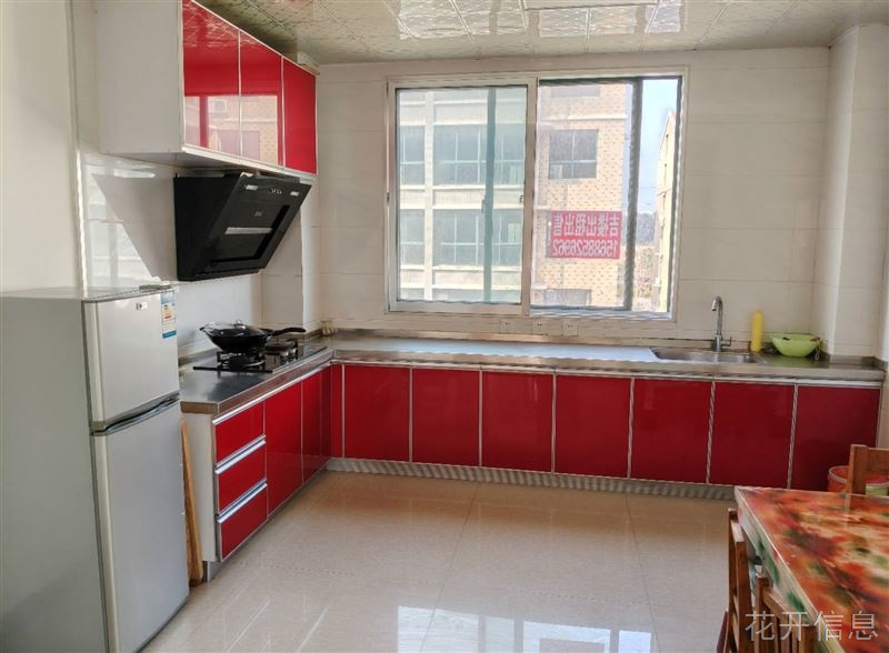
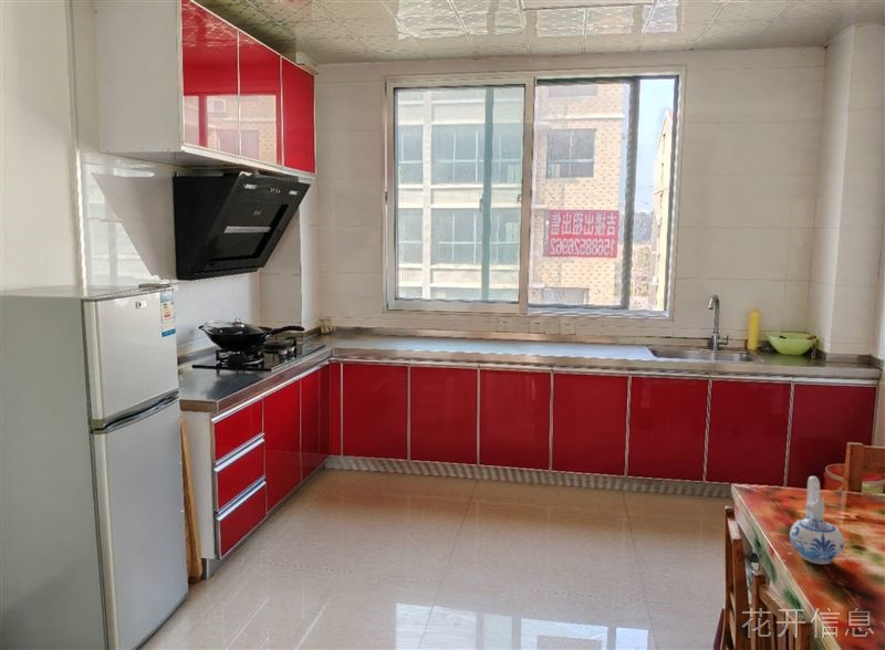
+ ceramic pitcher (818, 520)
